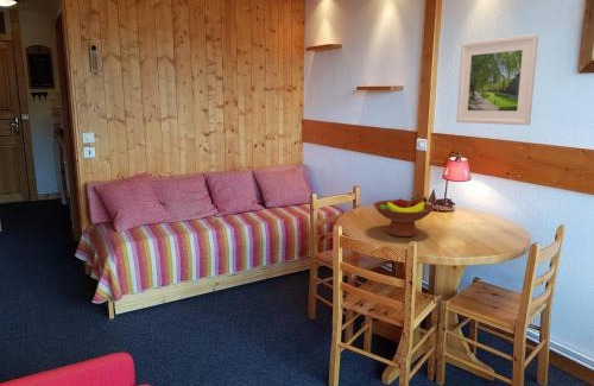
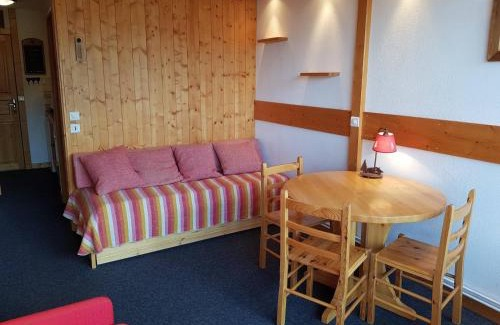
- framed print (493, 82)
- fruit bowl (403, 214)
